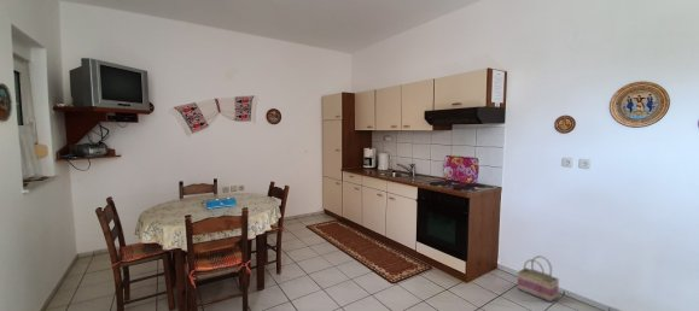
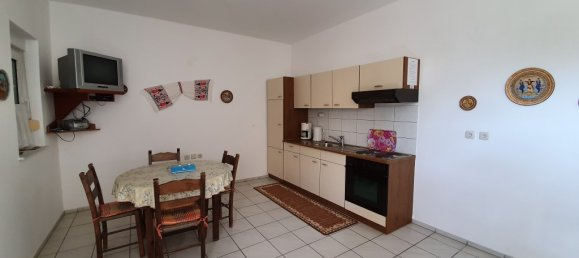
- basket (537, 275)
